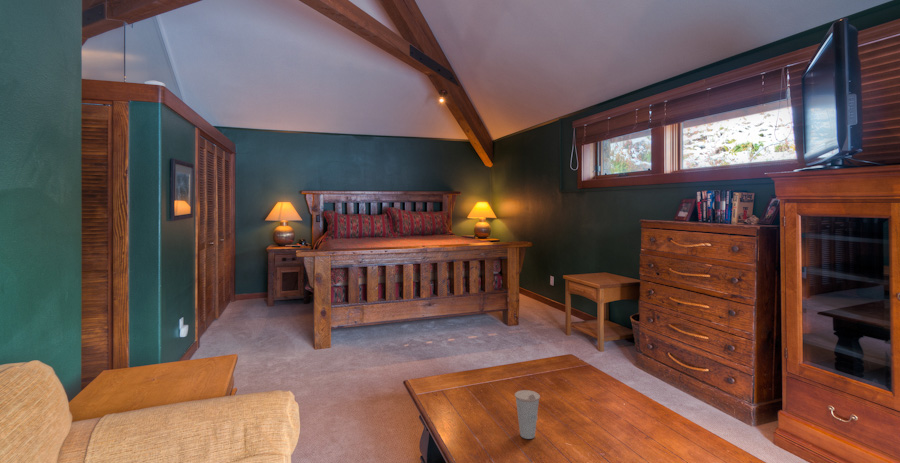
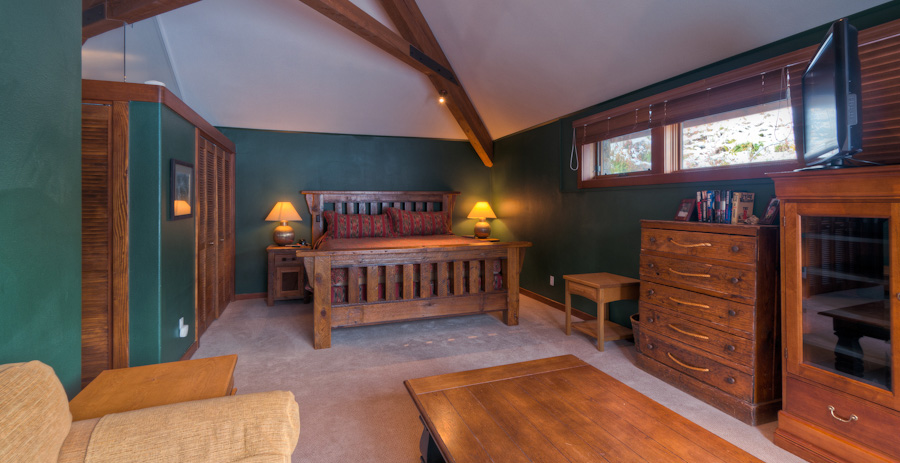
- cup (527, 413)
